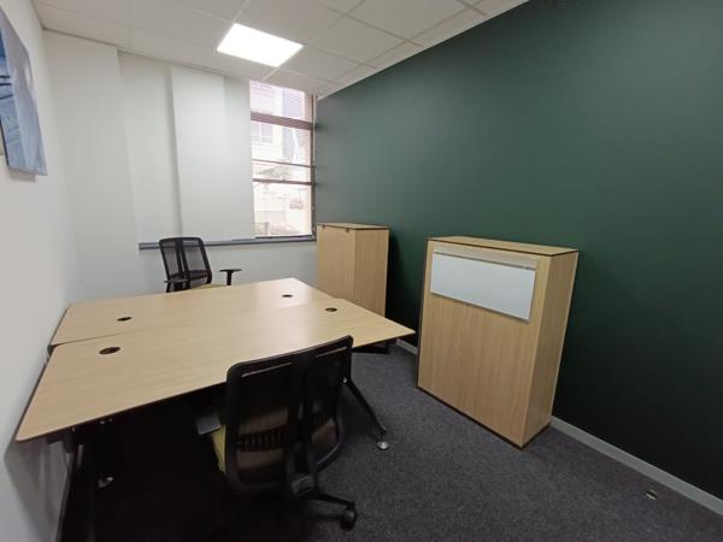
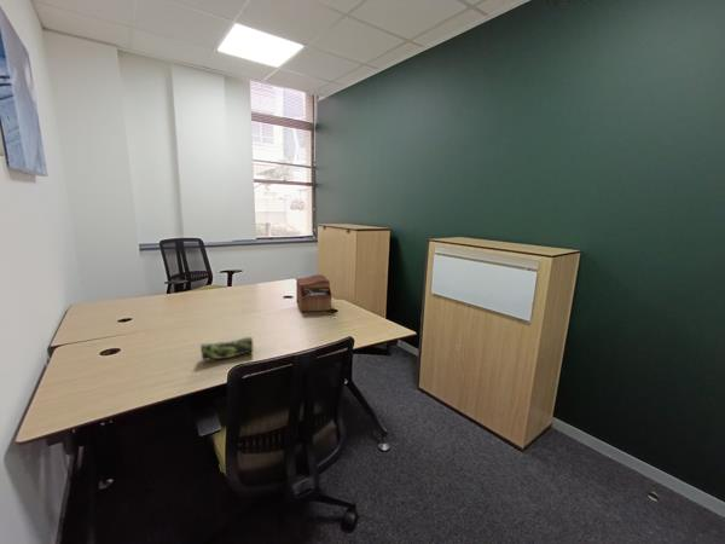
+ pencil case (226, 348)
+ sewing box (312, 293)
